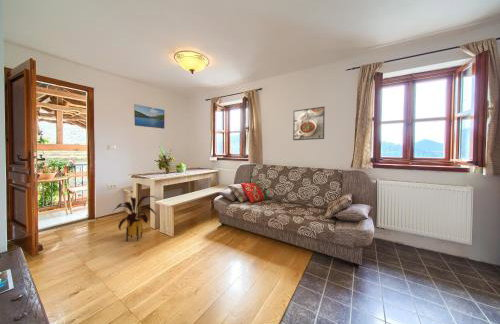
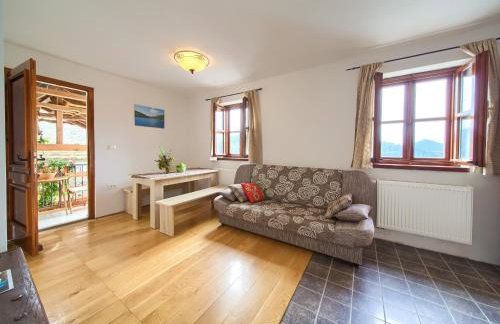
- house plant (136, 216)
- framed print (308, 124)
